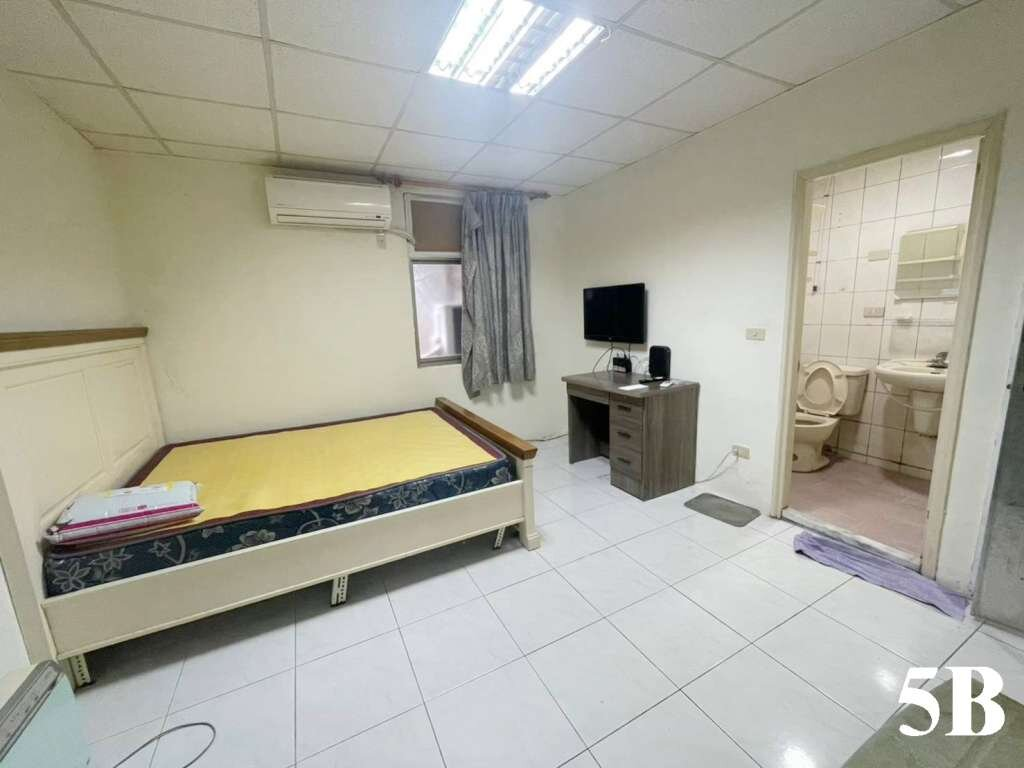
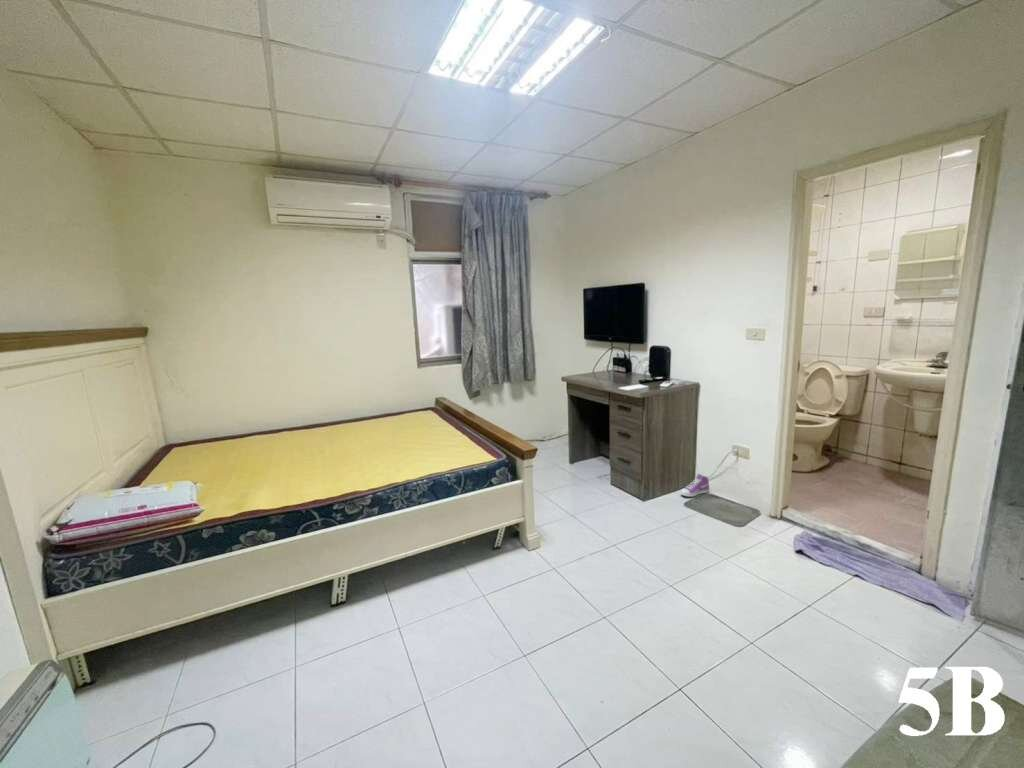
+ sneaker (694, 484)
